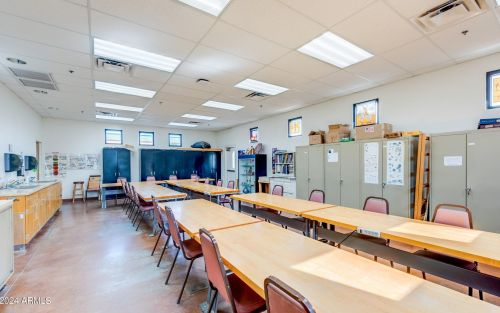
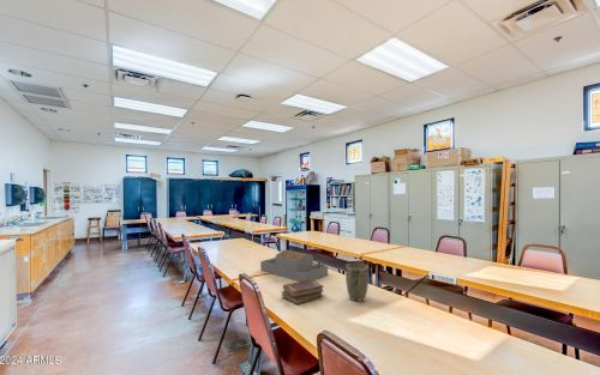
+ plant pot (356, 282)
+ architectural model (293, 261)
+ book set (301, 290)
